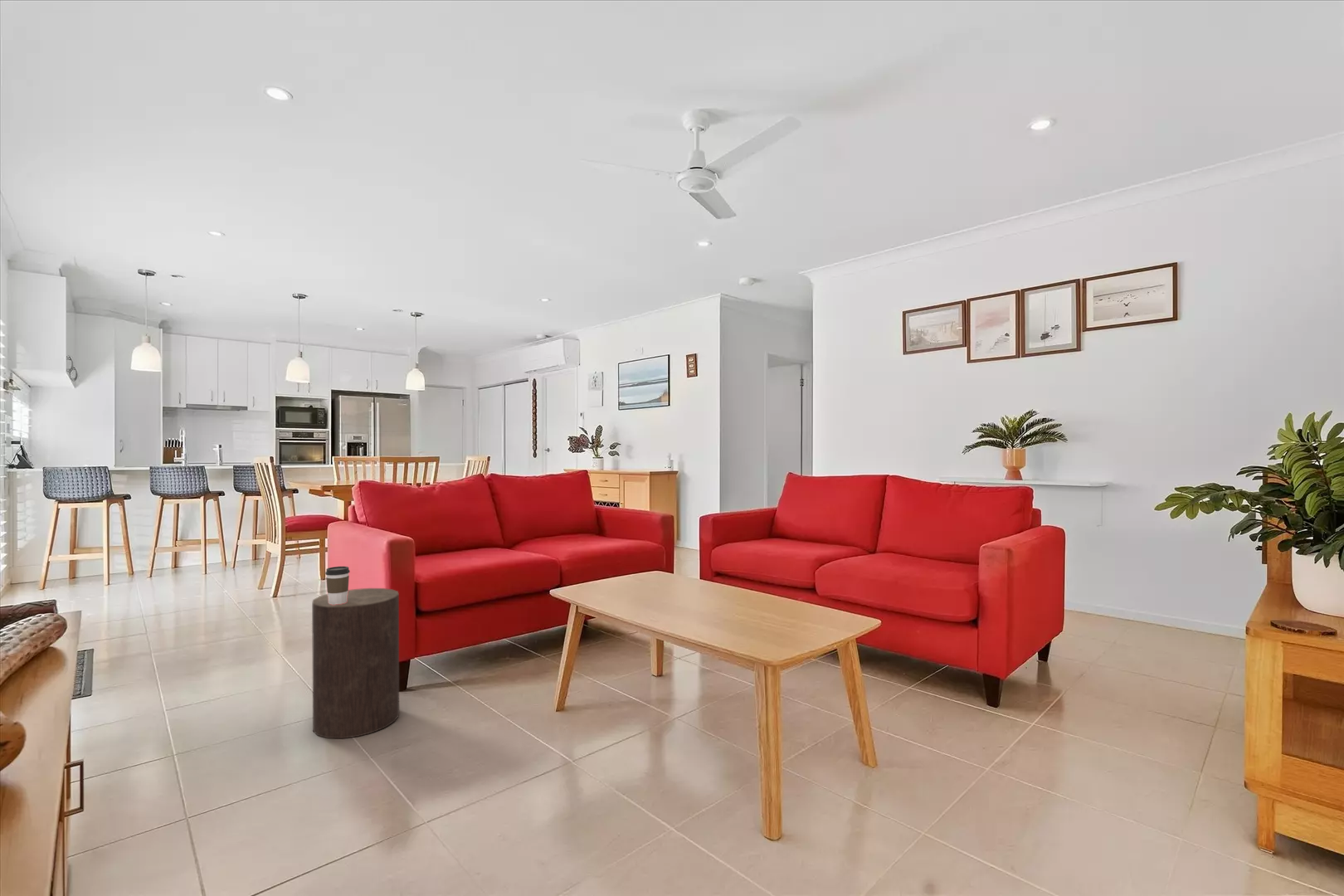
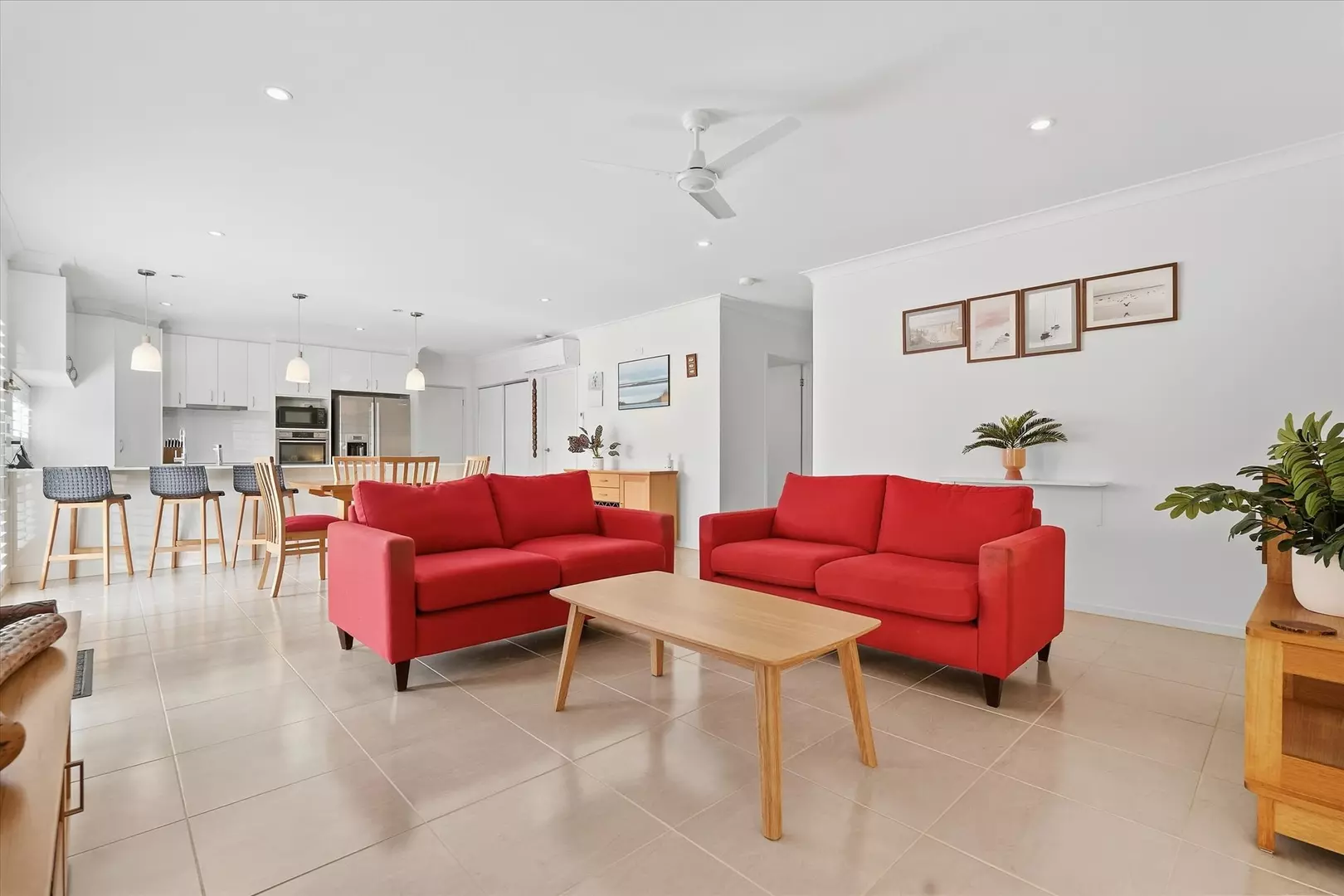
- coffee cup (338, 584)
- stool (357, 659)
